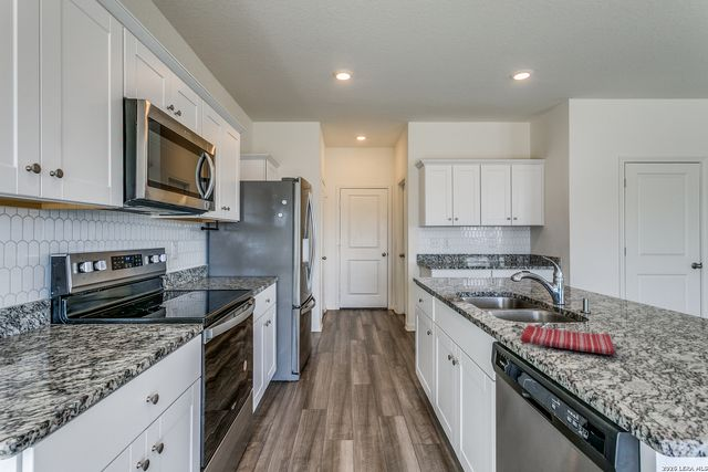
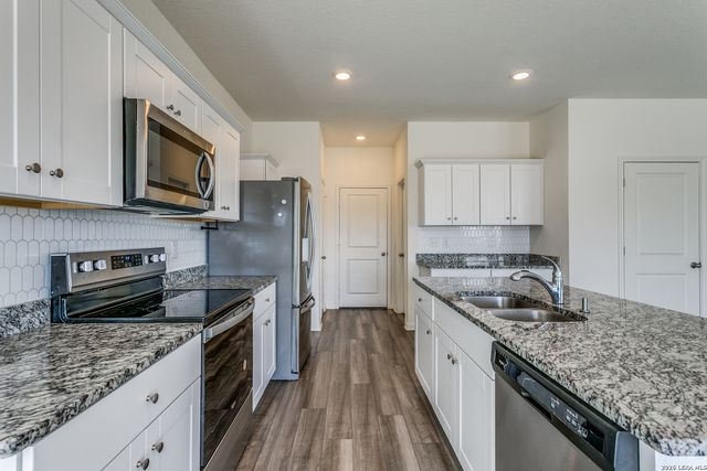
- dish towel (565, 338)
